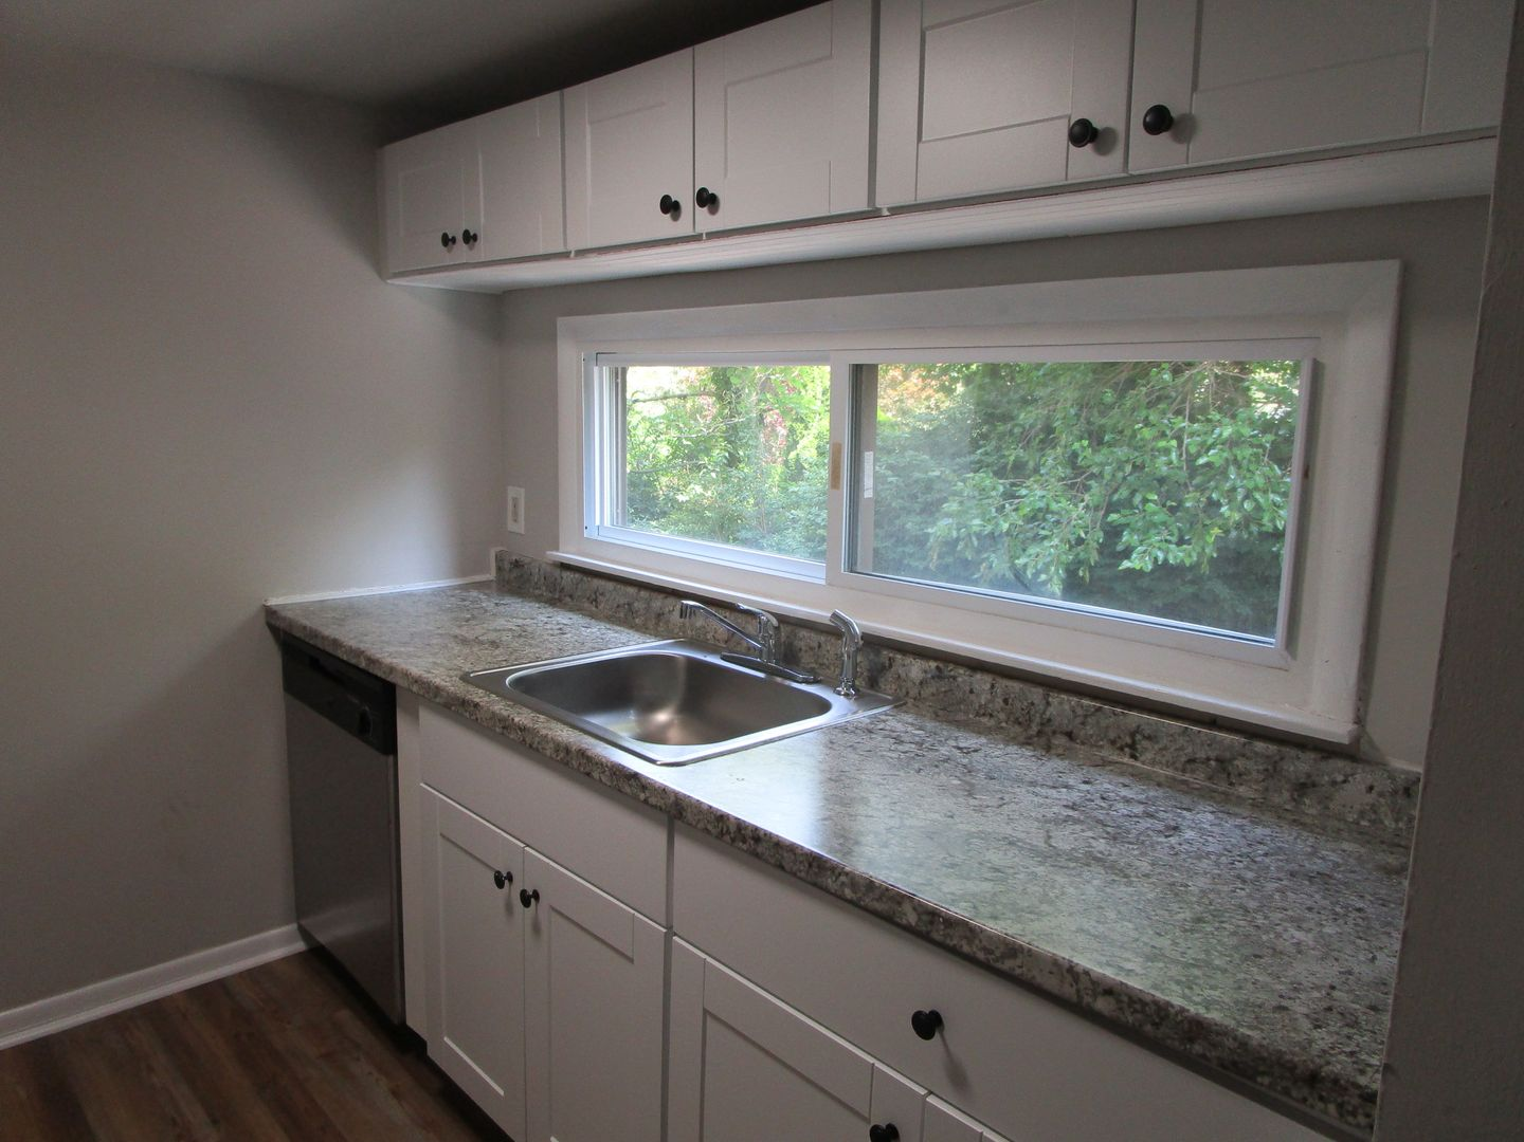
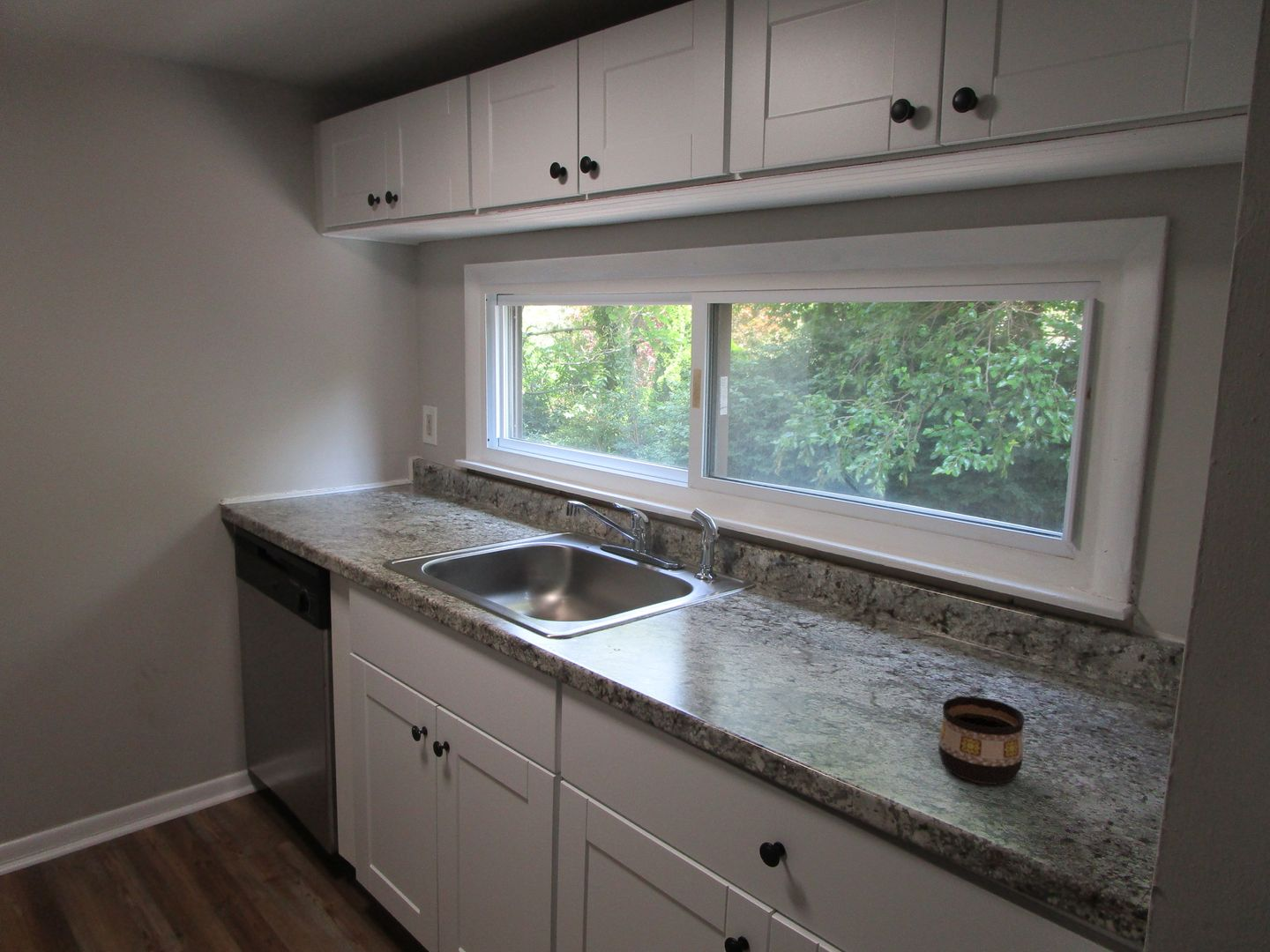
+ cup (982, 739)
